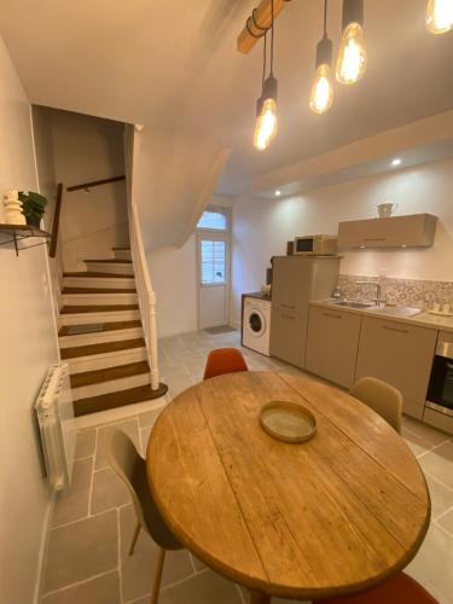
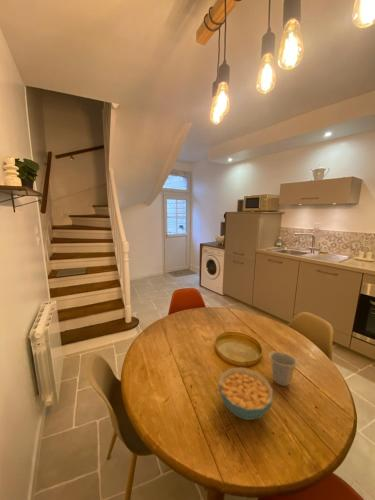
+ cup (281, 368)
+ cereal bowl (244, 397)
